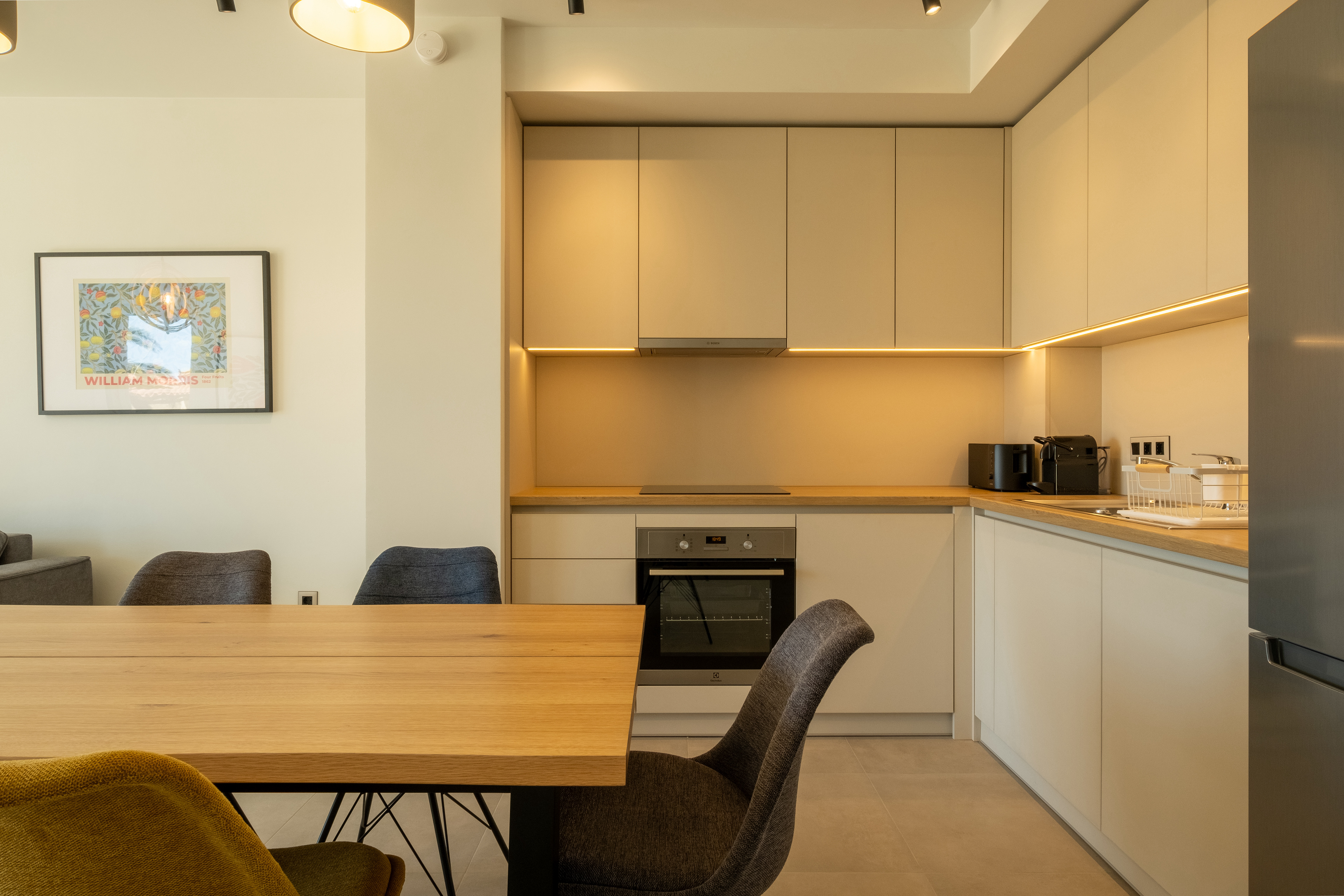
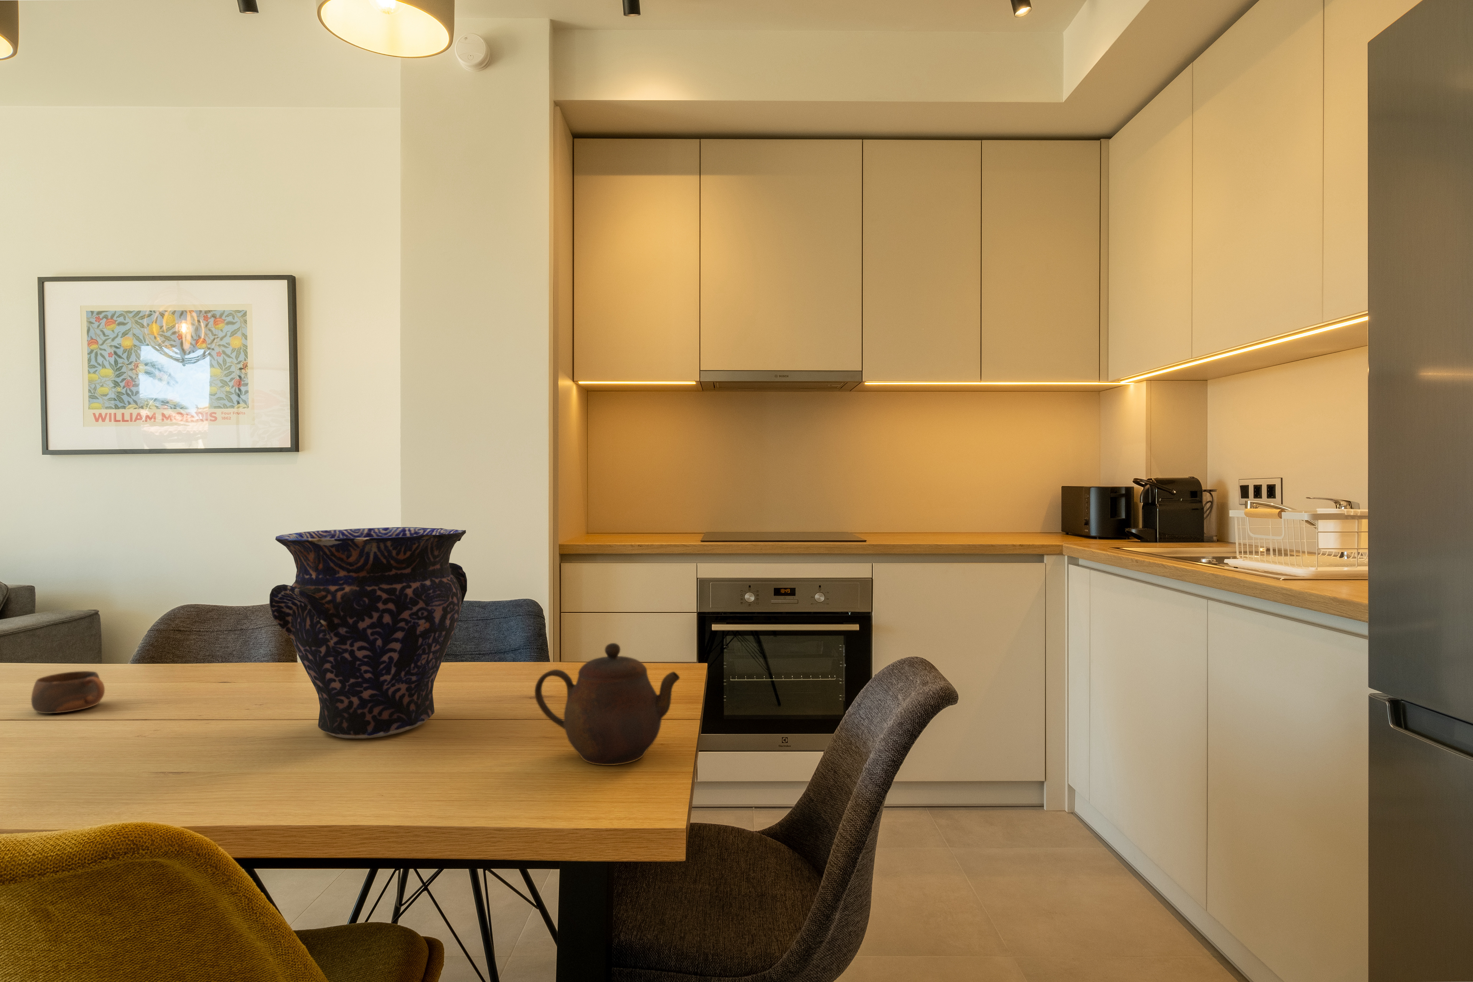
+ vase (376, 628)
+ teapot (607, 698)
+ cup (71, 693)
